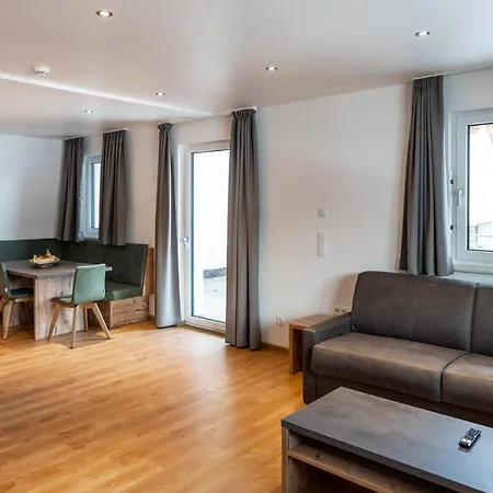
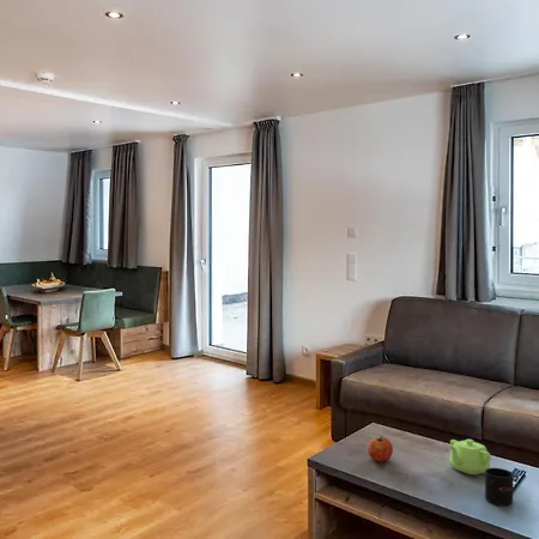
+ fruit (380, 448)
+ teapot (465, 455)
+ mug (496, 486)
